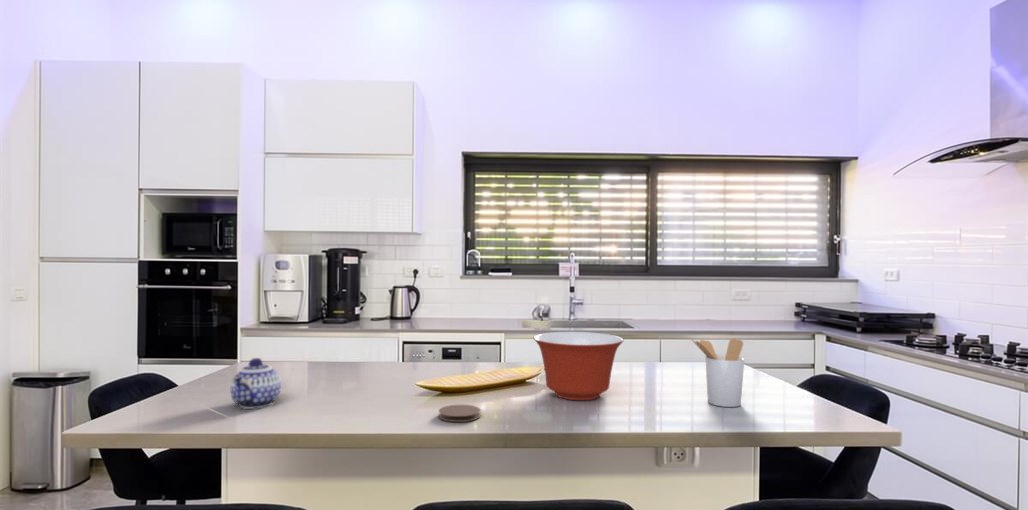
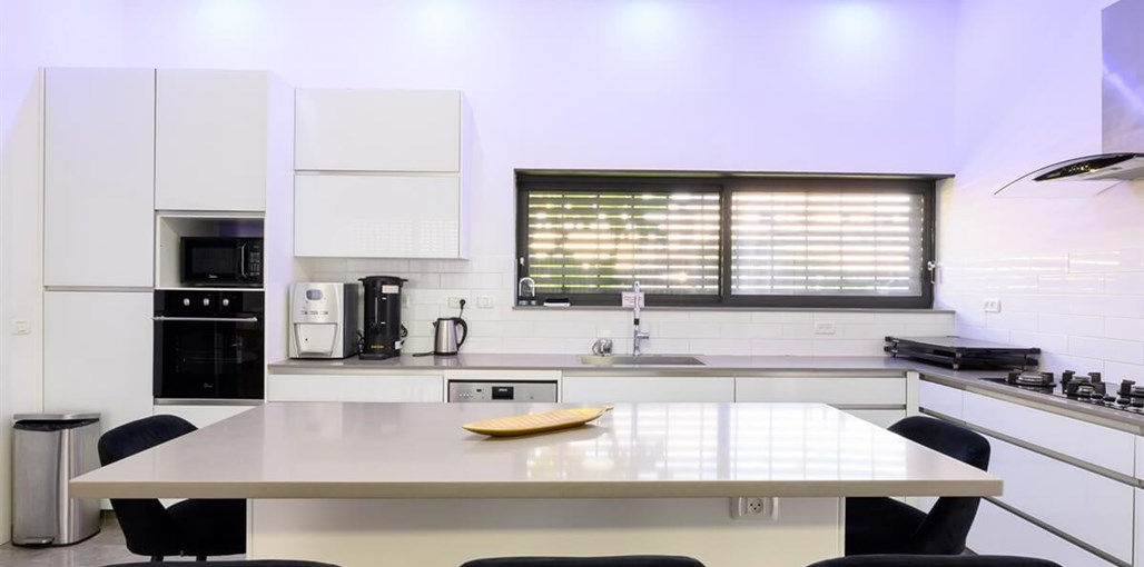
- teapot (255, 381)
- coaster (459, 413)
- mixing bowl (577, 366)
- utensil holder (715, 369)
